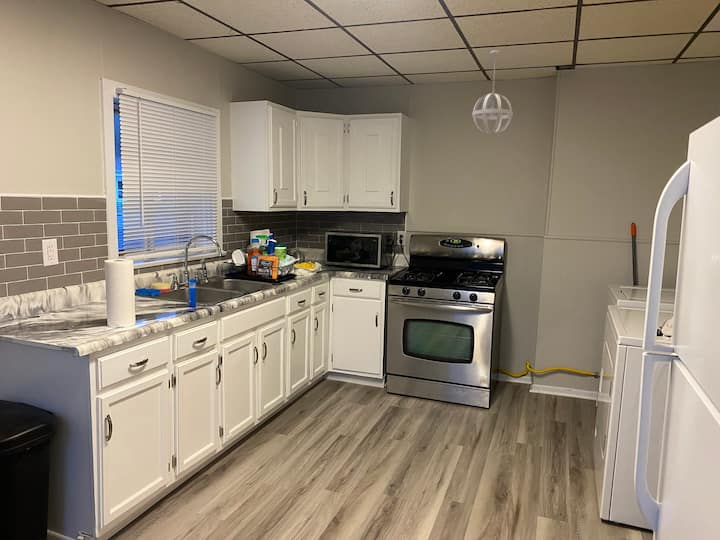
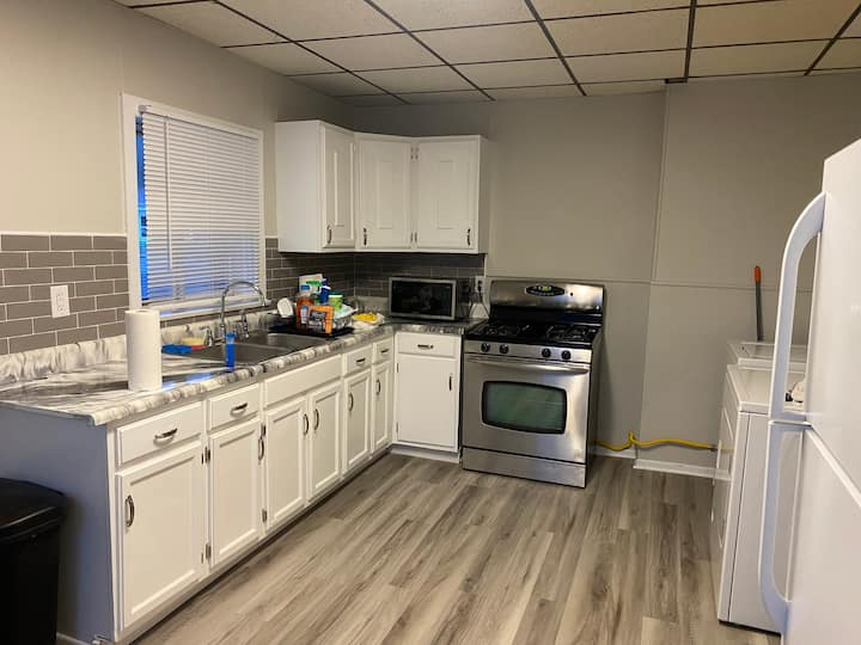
- pendant light (493, 93)
